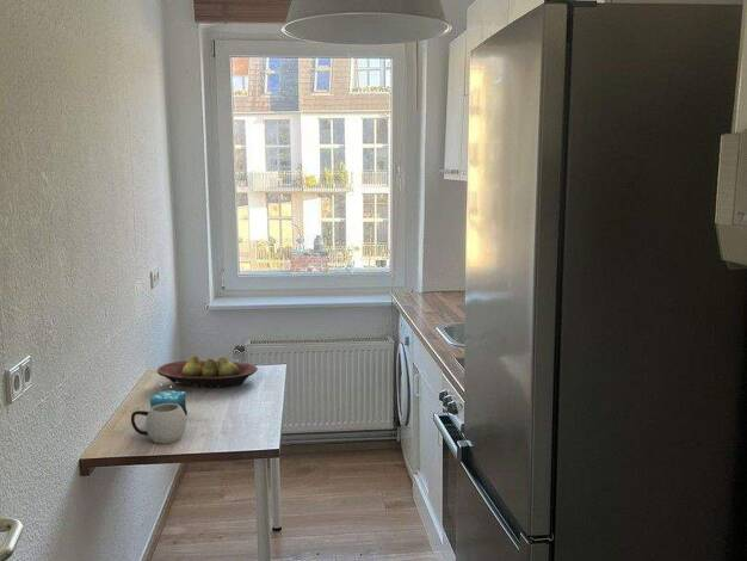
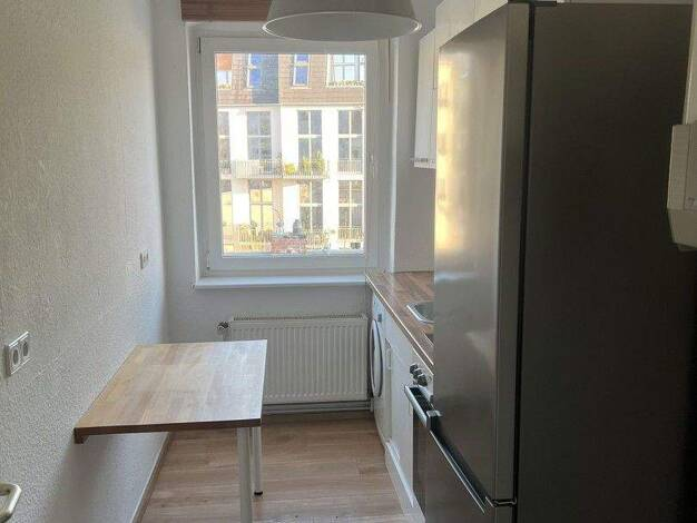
- fruit bowl (208, 369)
- candle (167, 401)
- mug (158, 423)
